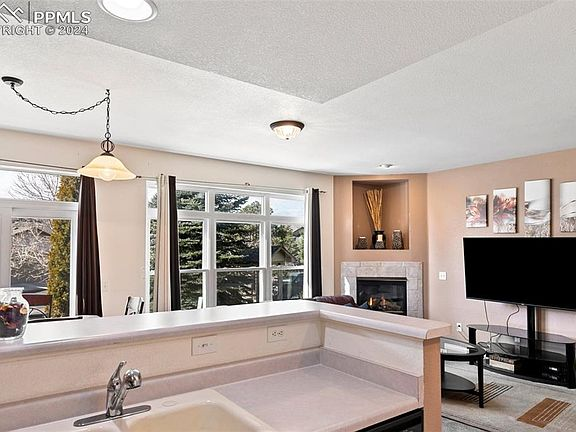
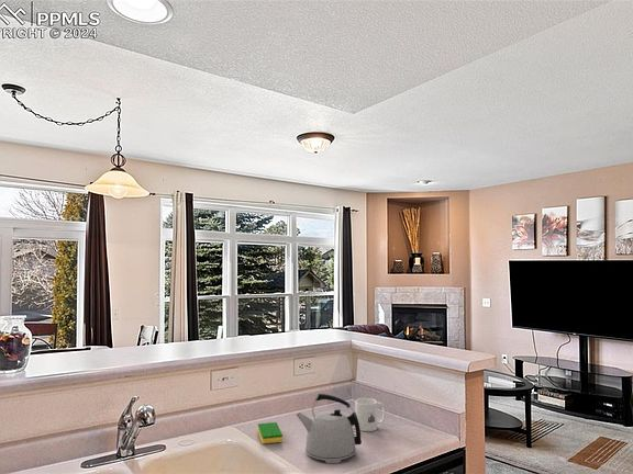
+ dish sponge (269, 432)
+ mug (370, 414)
+ kettle (329, 422)
